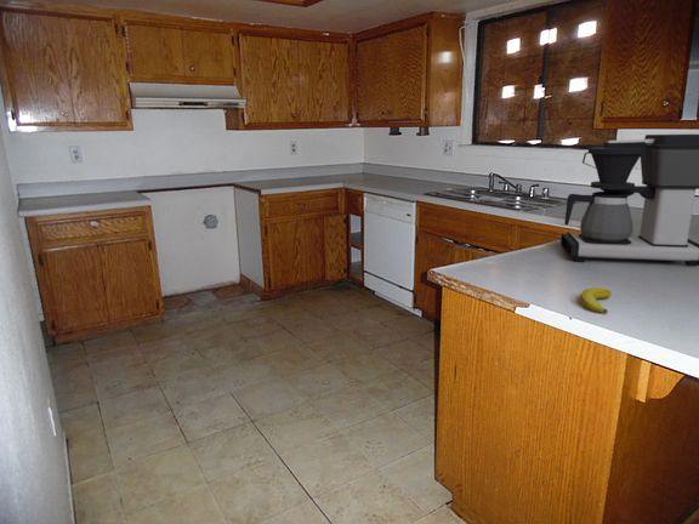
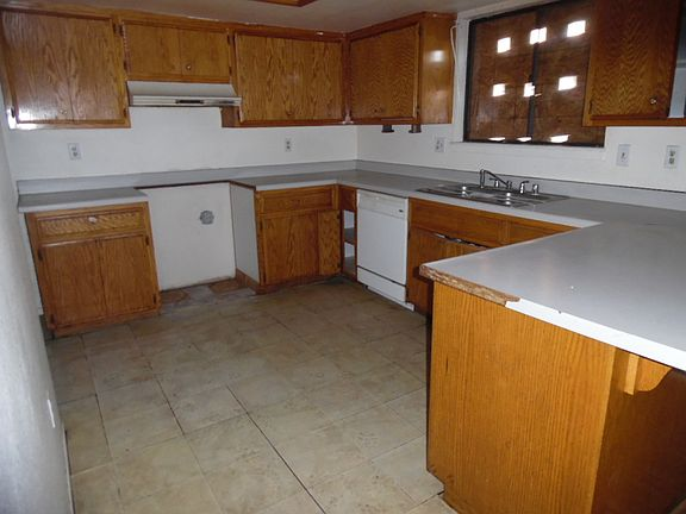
- coffee maker (631, 194)
- banana (596, 297)
